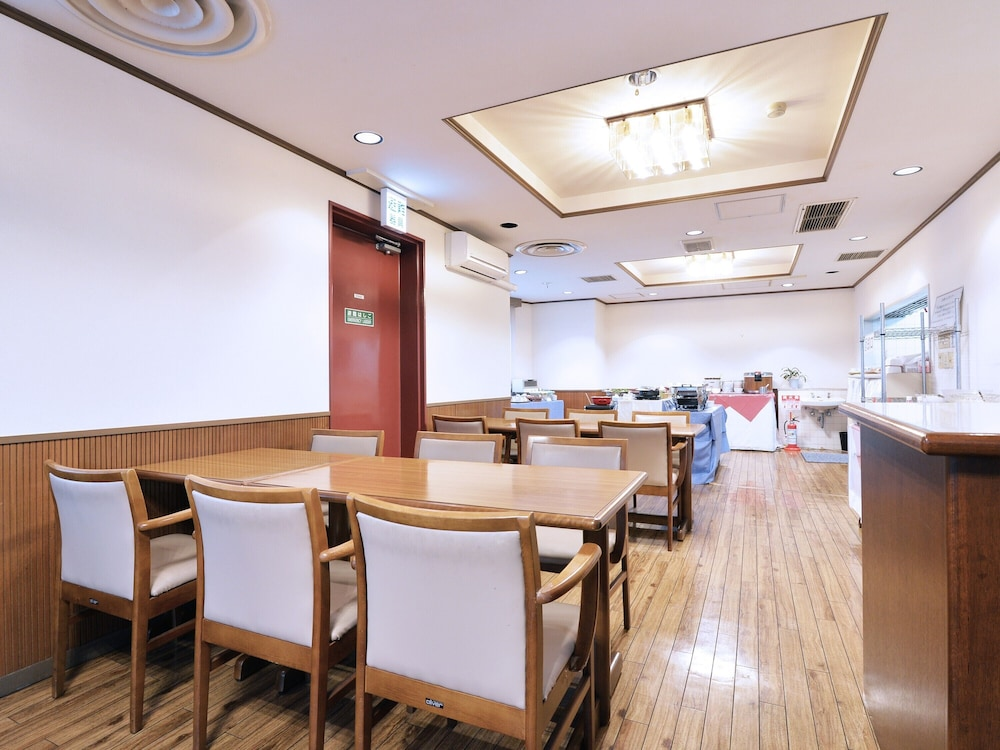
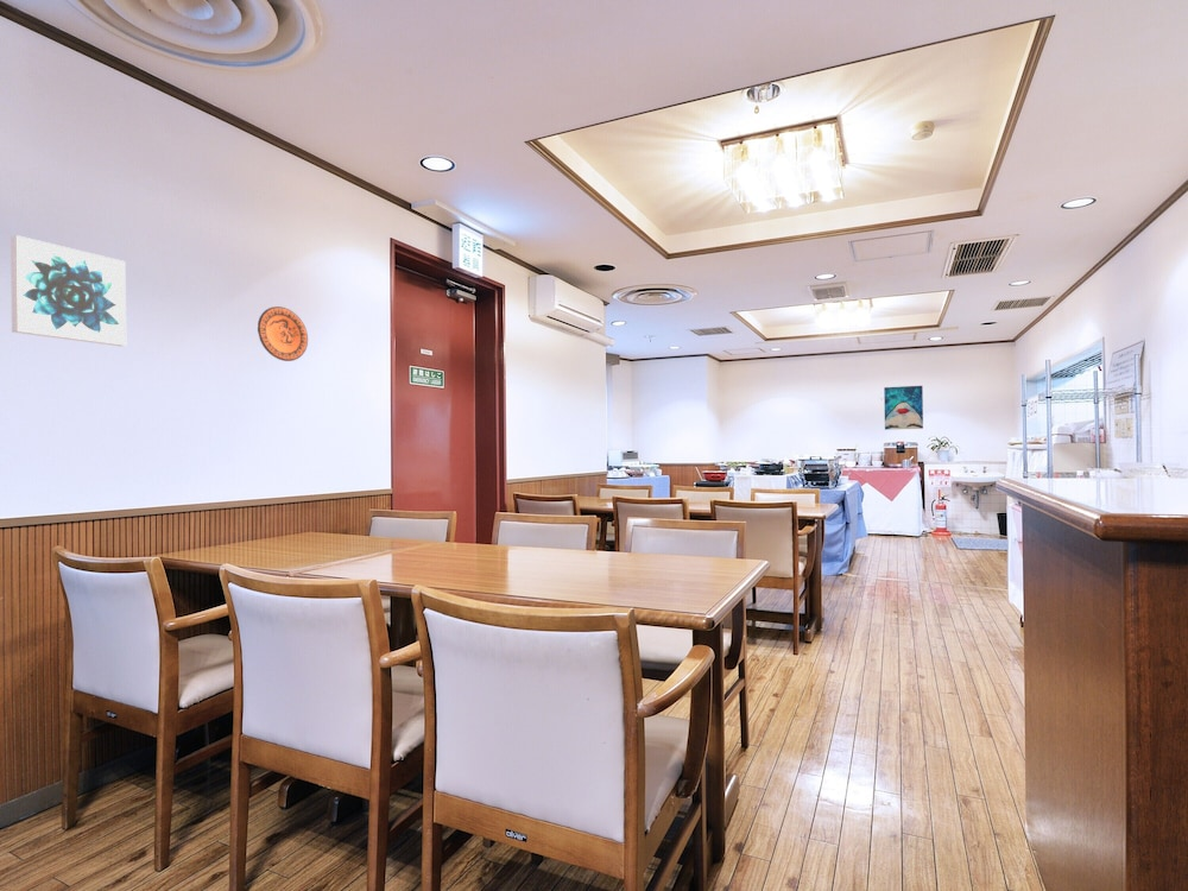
+ decorative plate (283, 334)
+ wall art (71, 295)
+ wall art (903, 407)
